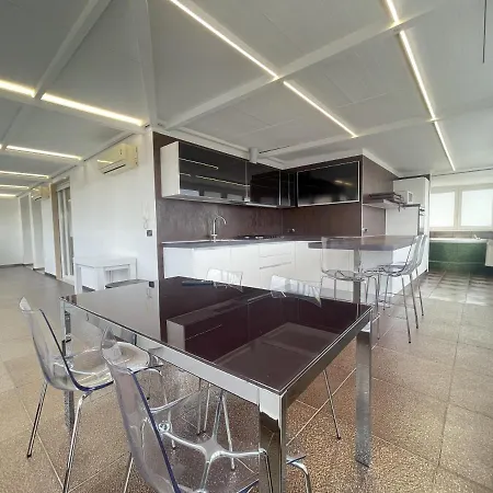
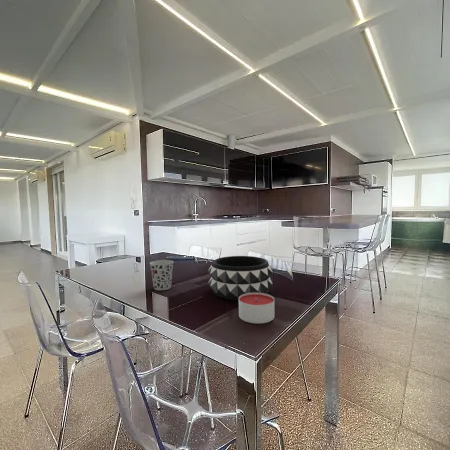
+ candle (256, 306)
+ cup (162, 275)
+ decorative bowl (240, 275)
